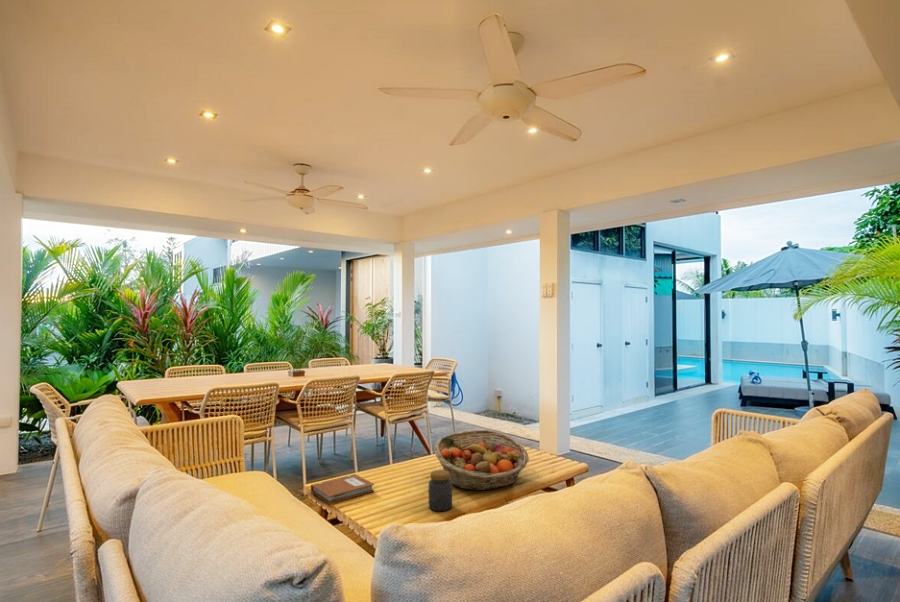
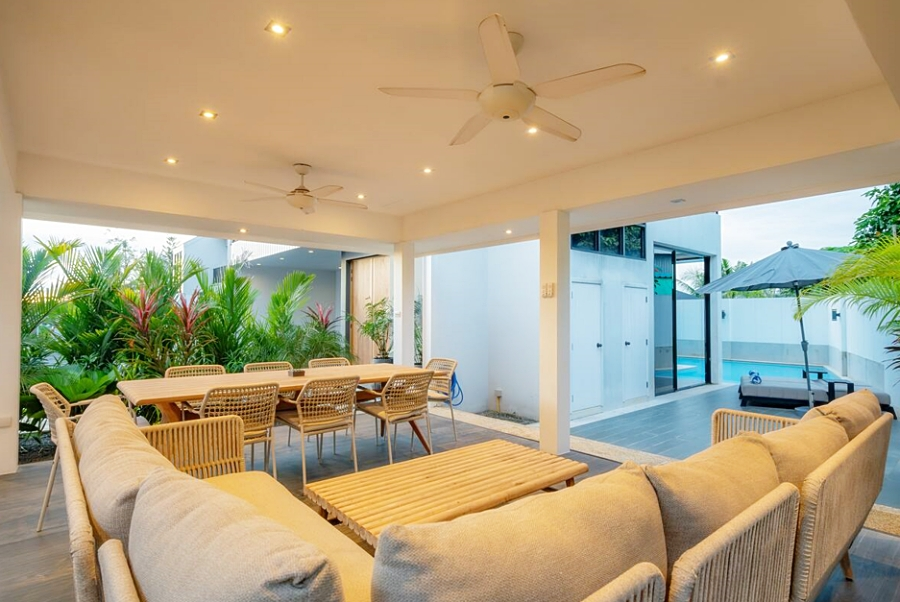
- notebook (343, 487)
- fruit basket (481, 458)
- jar (440, 489)
